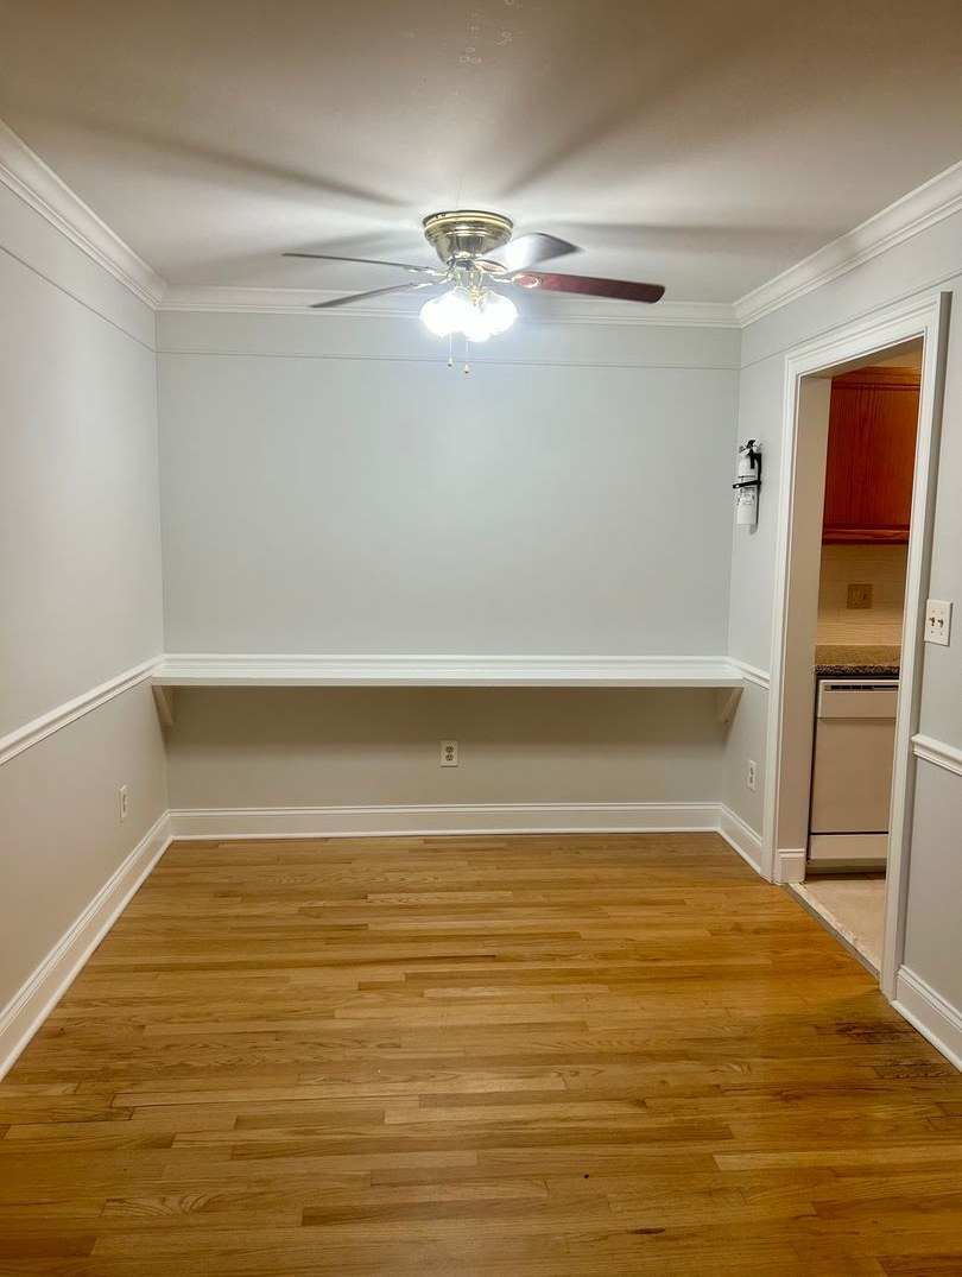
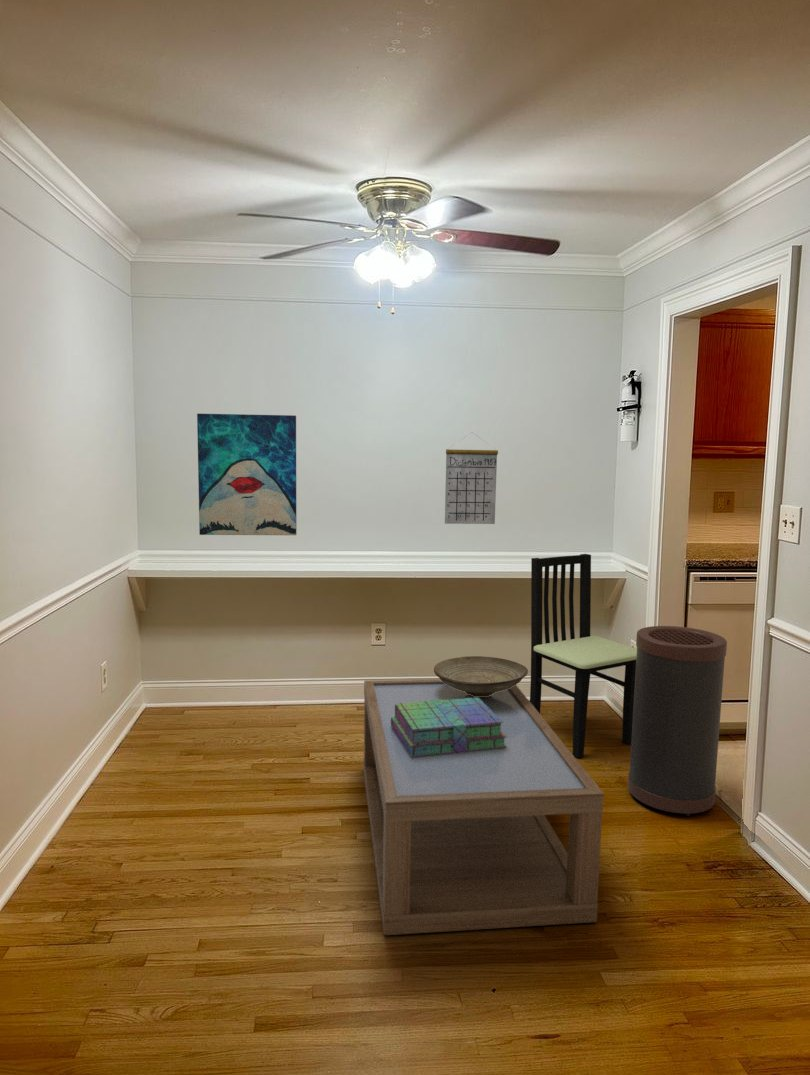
+ stack of books (446, 720)
+ calendar (471, 478)
+ trash can (675, 717)
+ dining chair (584, 651)
+ coffee table (459, 779)
+ wall art (247, 475)
+ decorative bowl (480, 679)
